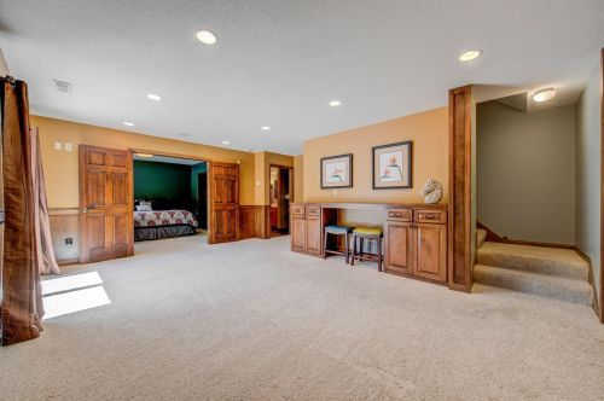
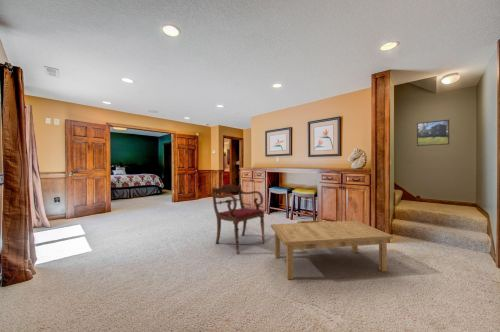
+ coffee table (326, 246)
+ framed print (432, 133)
+ armchair (238, 213)
